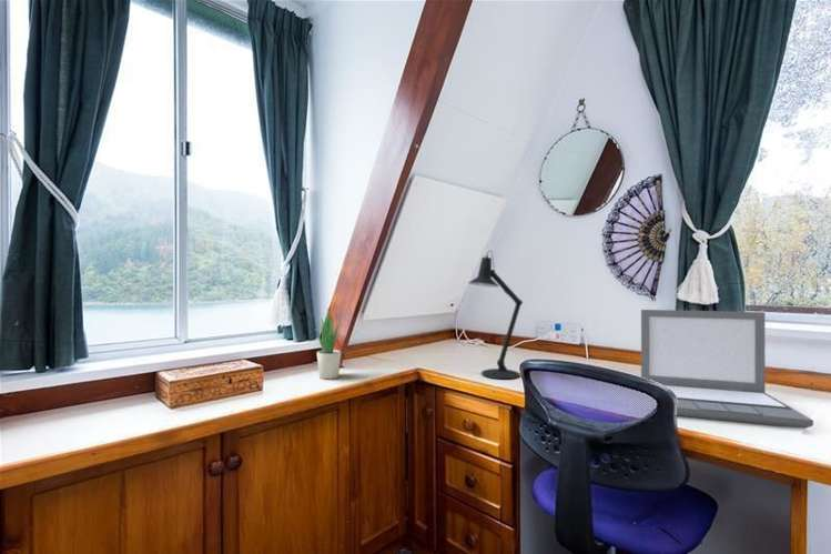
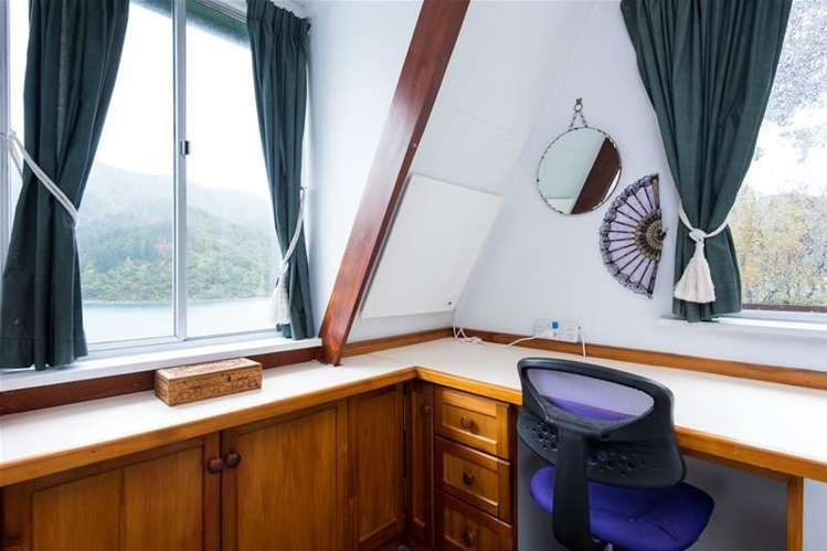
- laptop (713, 360)
- desk lamp (511, 316)
- potted plant (327, 342)
